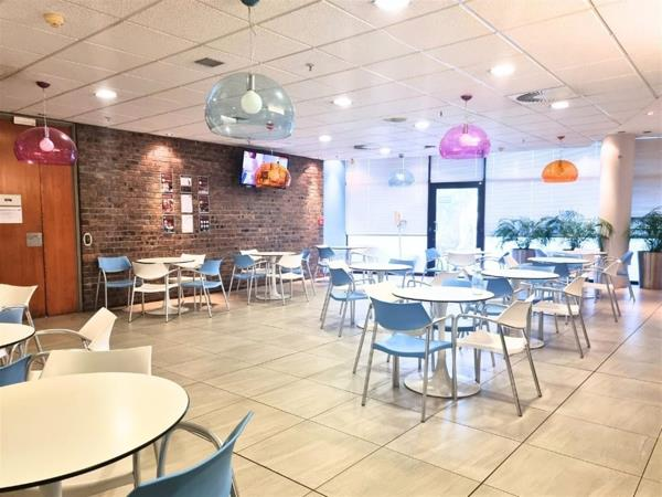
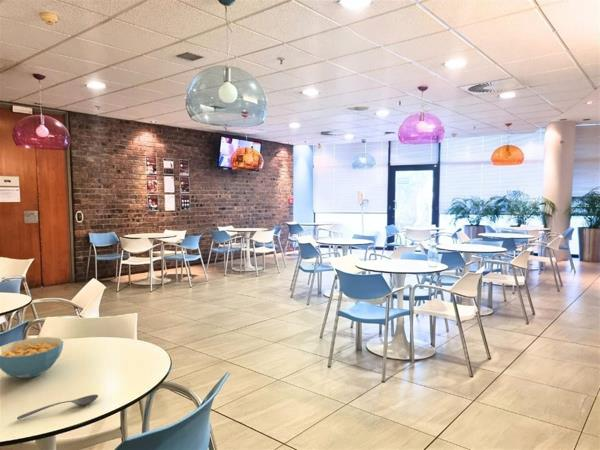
+ cereal bowl (29, 360)
+ soupspoon (57, 404)
